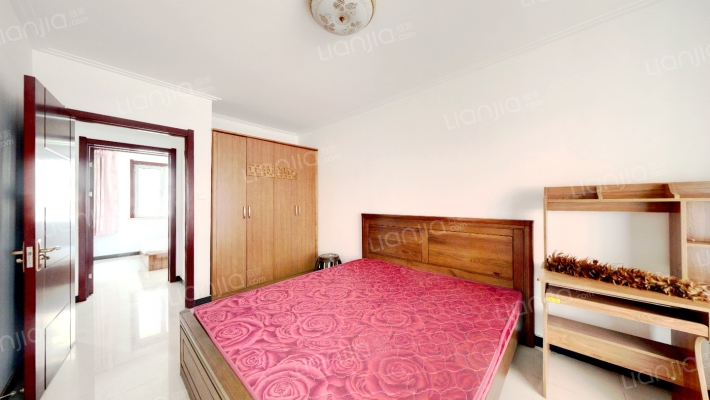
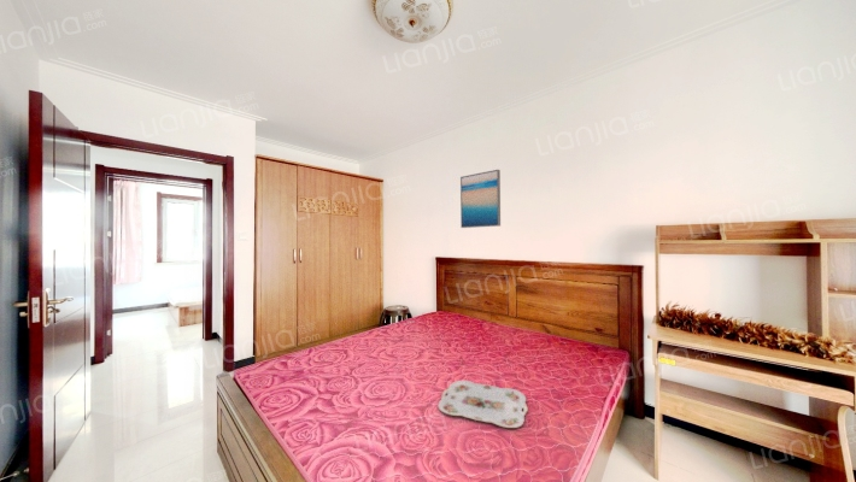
+ serving tray (482, 401)
+ wall art (479, 200)
